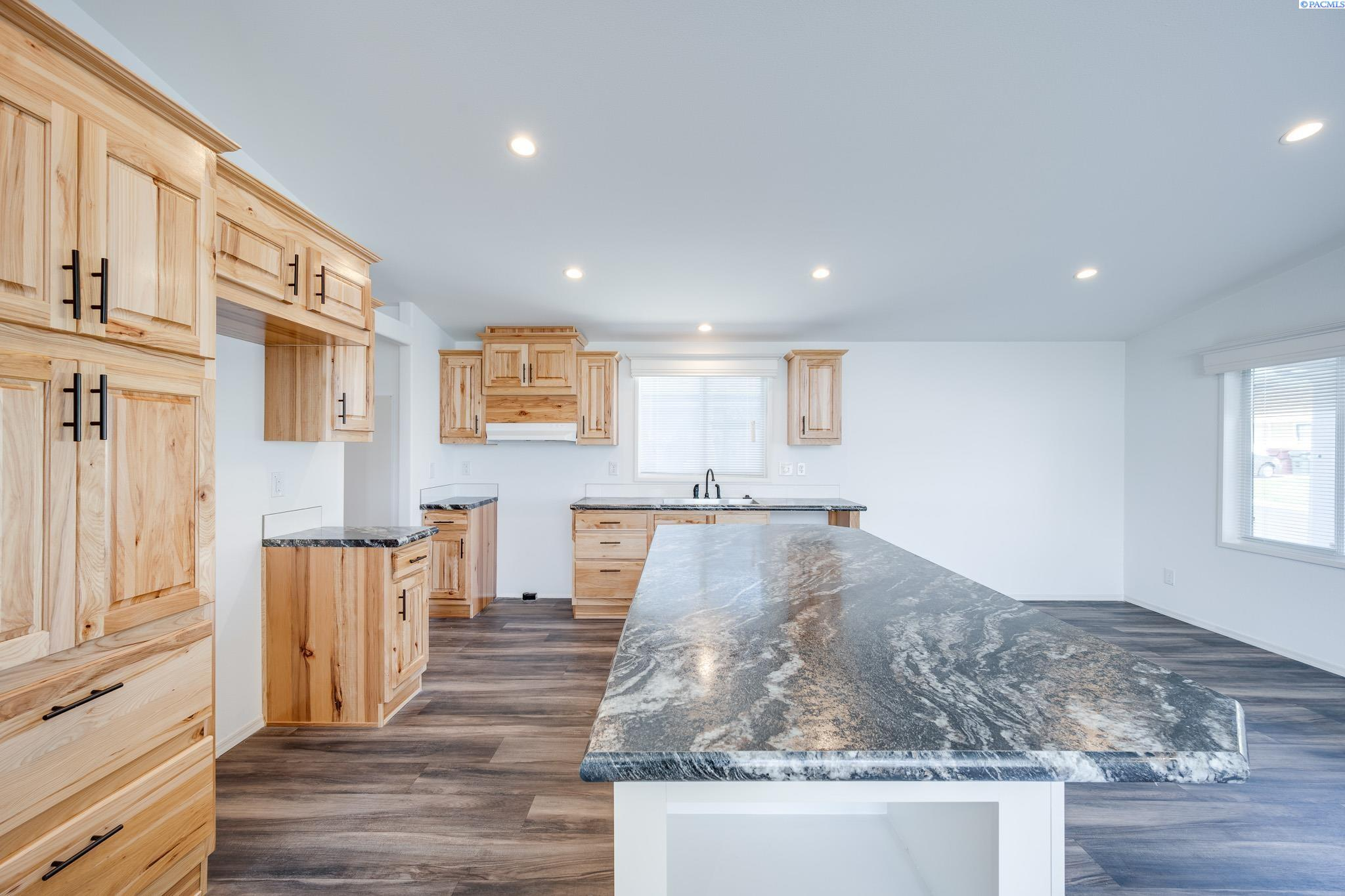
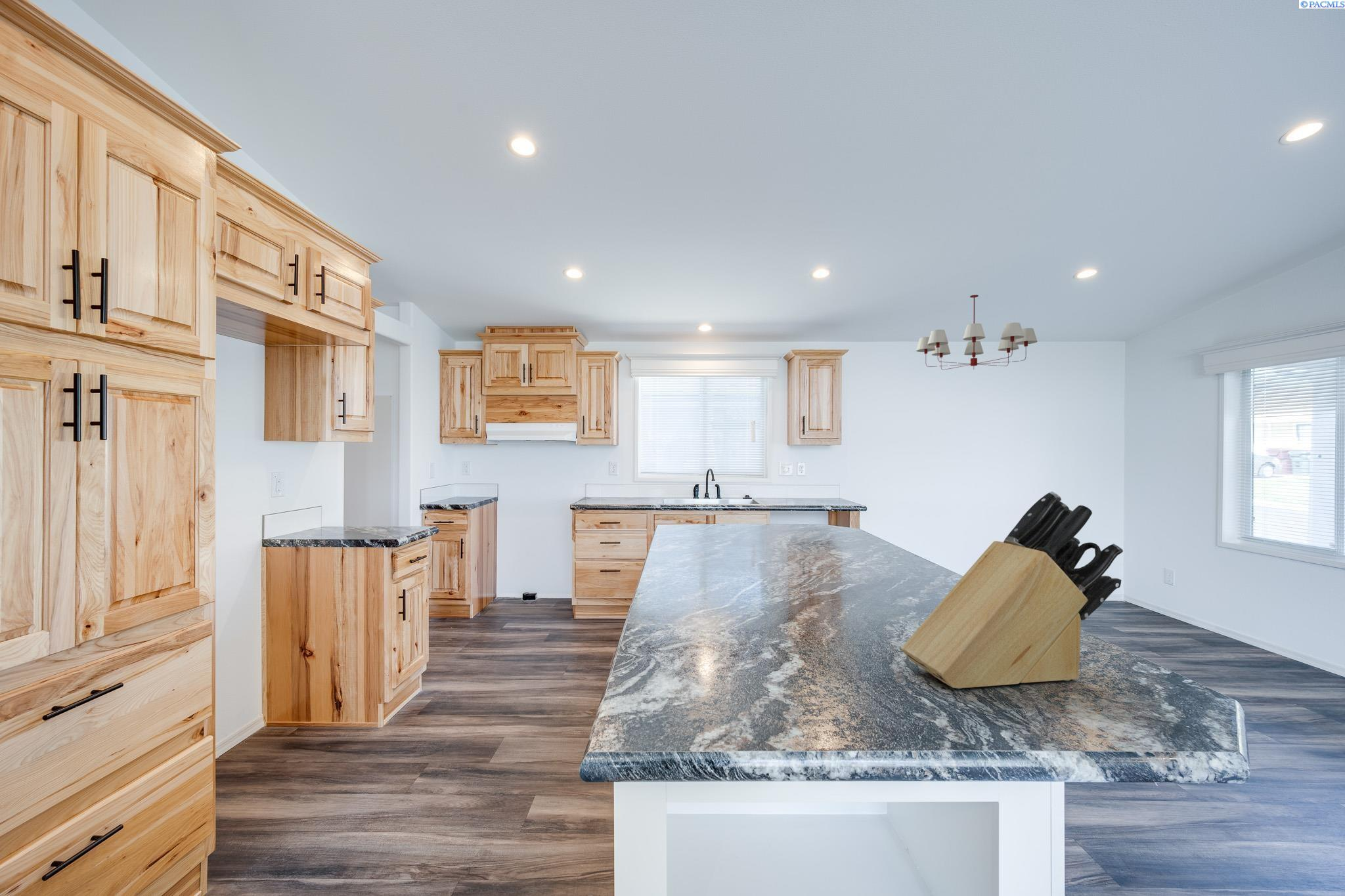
+ knife block (1012, 582)
+ chandelier (974, 330)
